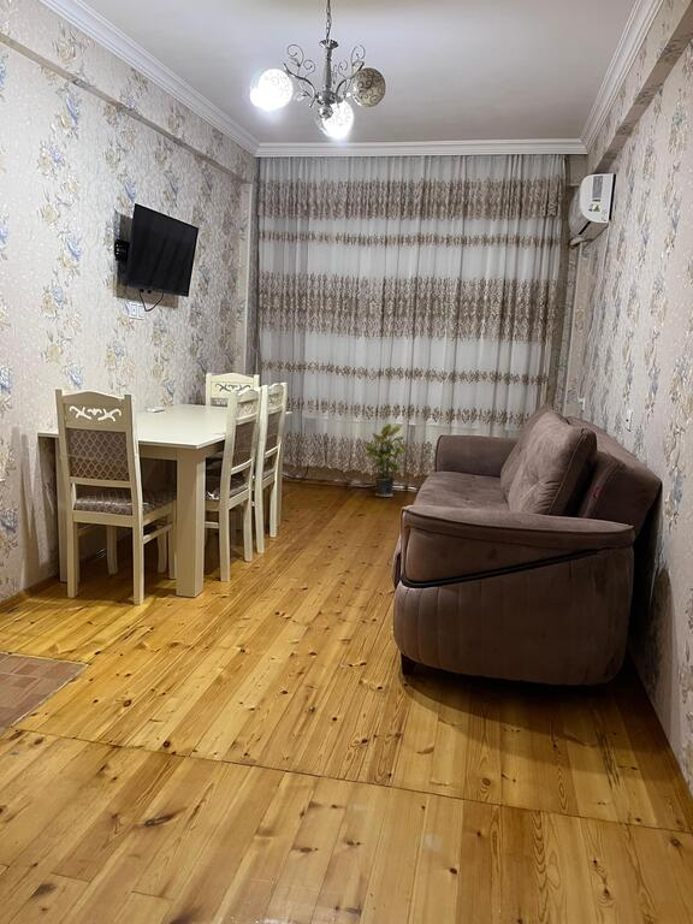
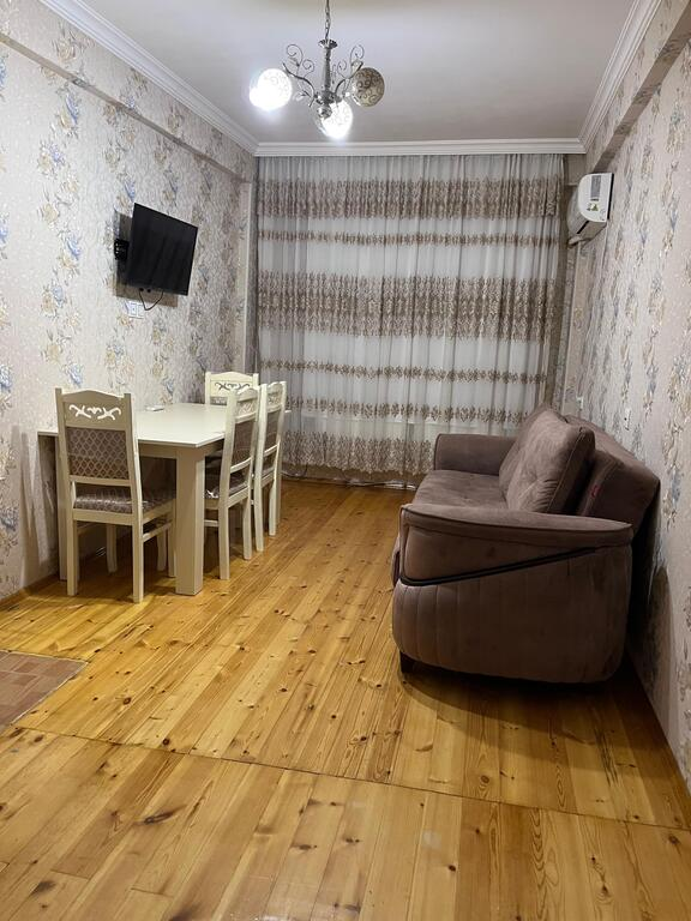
- potted plant (384, 458)
